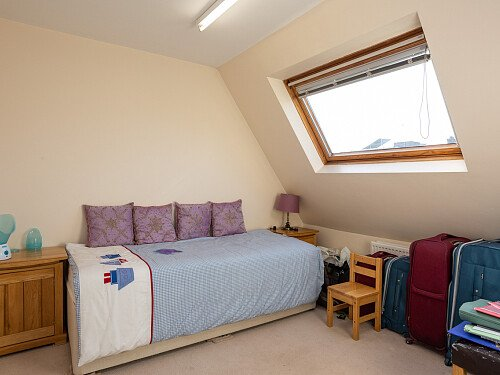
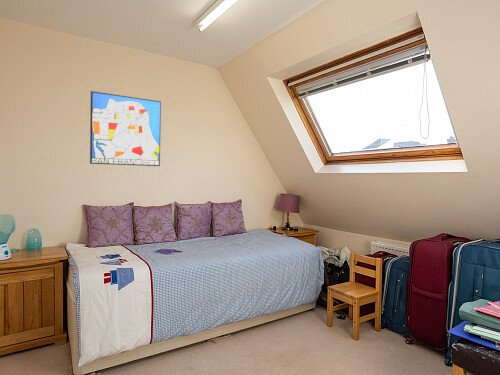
+ wall art (127, 130)
